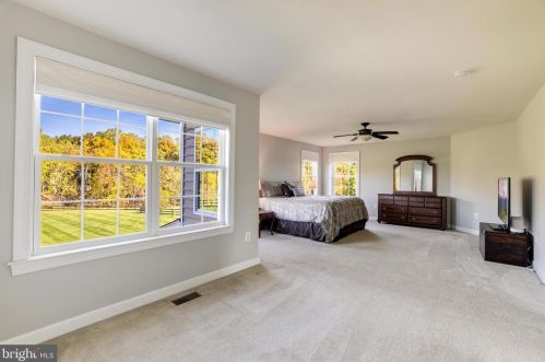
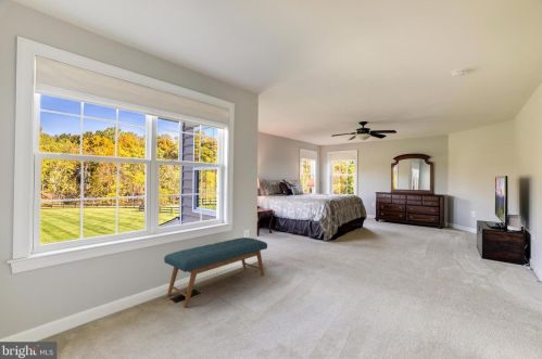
+ bench (220, 265)
